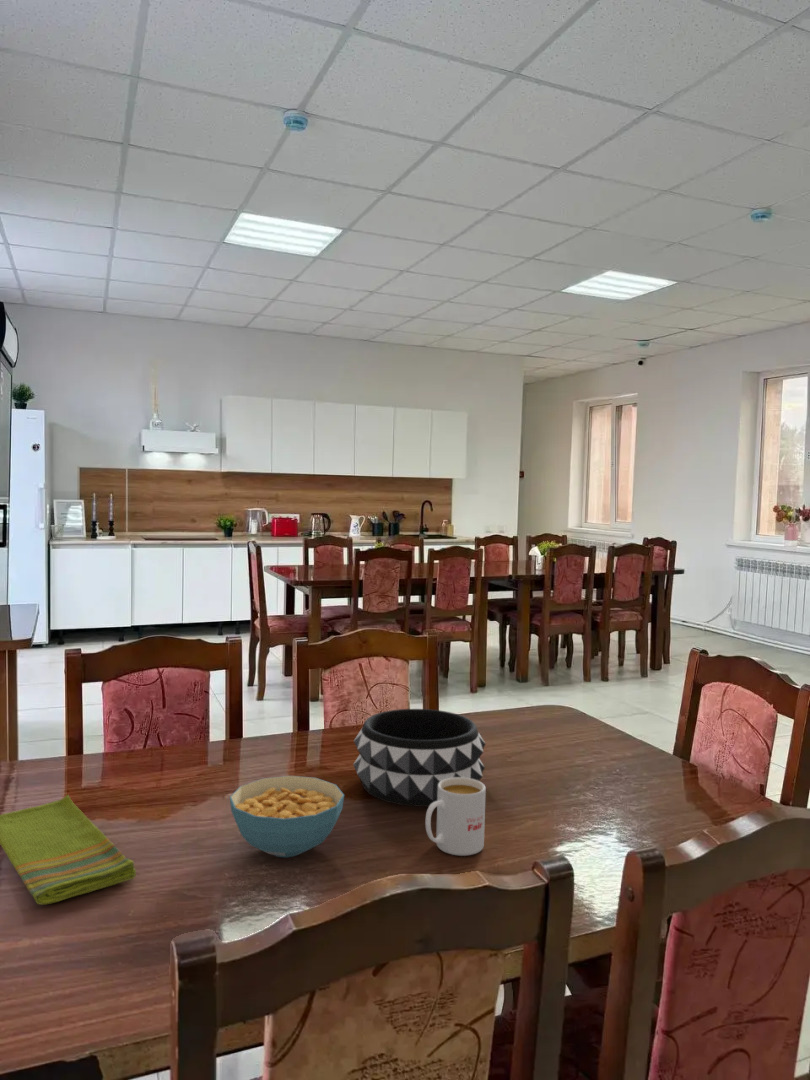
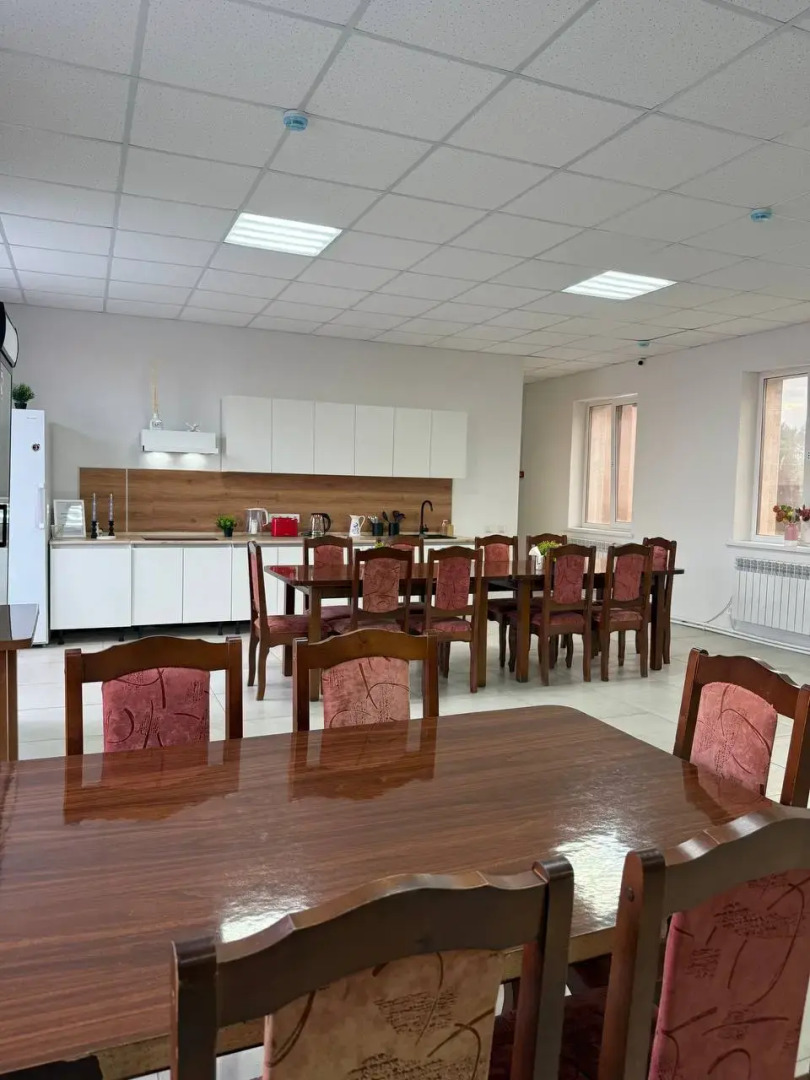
- decorative bowl (419, 754)
- dish towel (56, 842)
- mug (453, 817)
- cereal bowl (286, 822)
